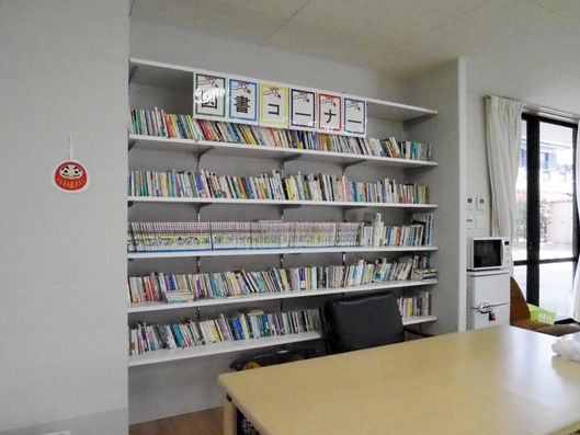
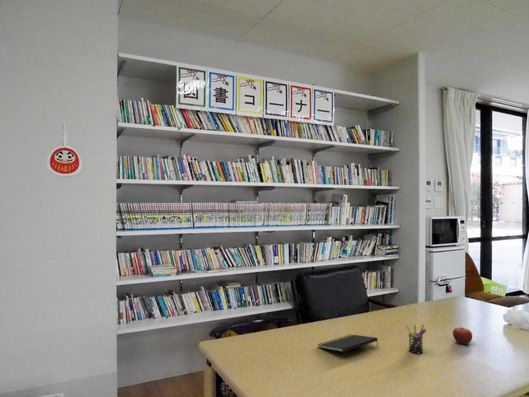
+ pen holder (416, 337)
+ notepad (347, 342)
+ fruit (462, 334)
